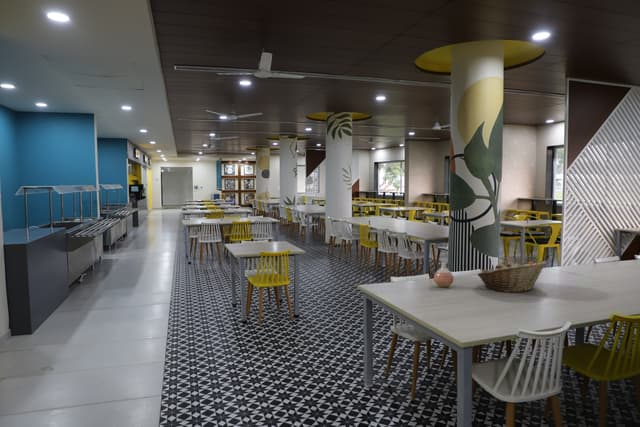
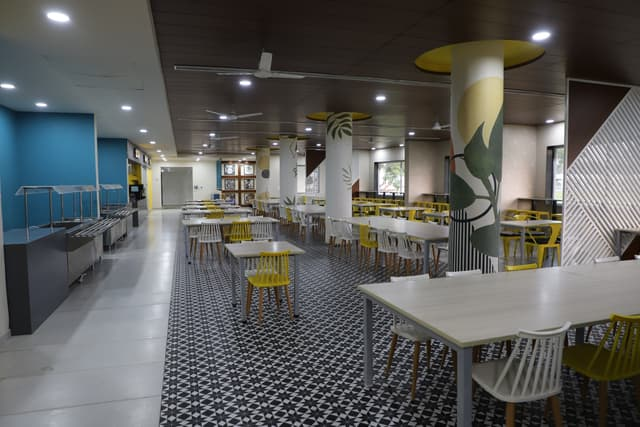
- fruit basket (511, 273)
- vase (443, 274)
